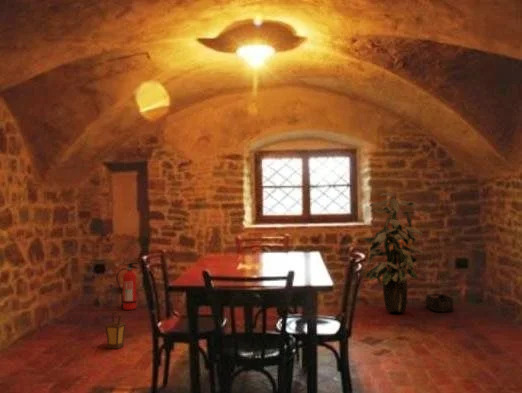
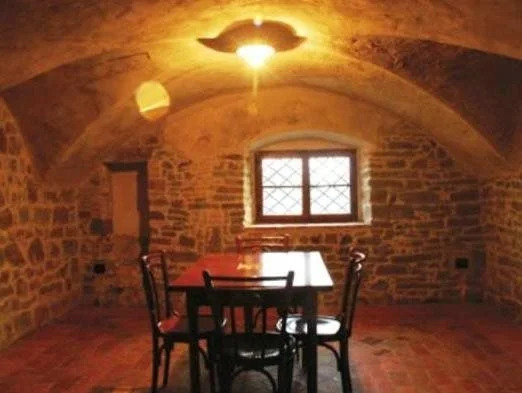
- indoor plant (391, 252)
- lantern (116, 328)
- storage bin (439, 302)
- fire extinguisher (128, 285)
